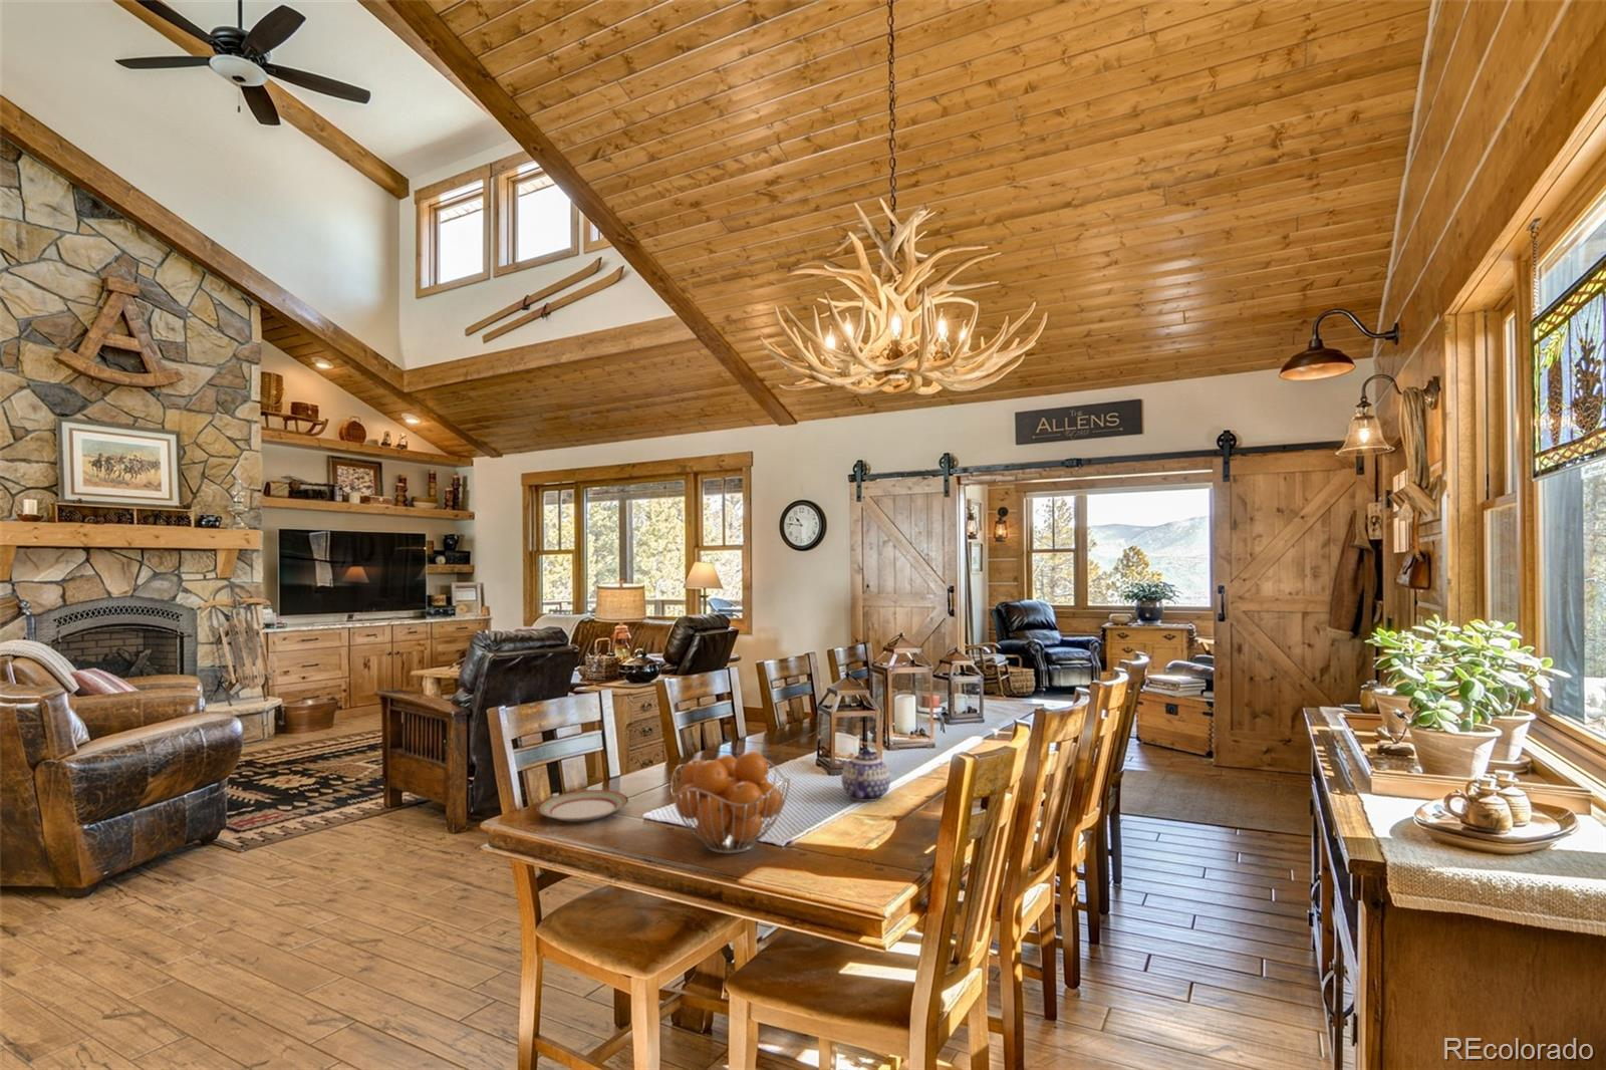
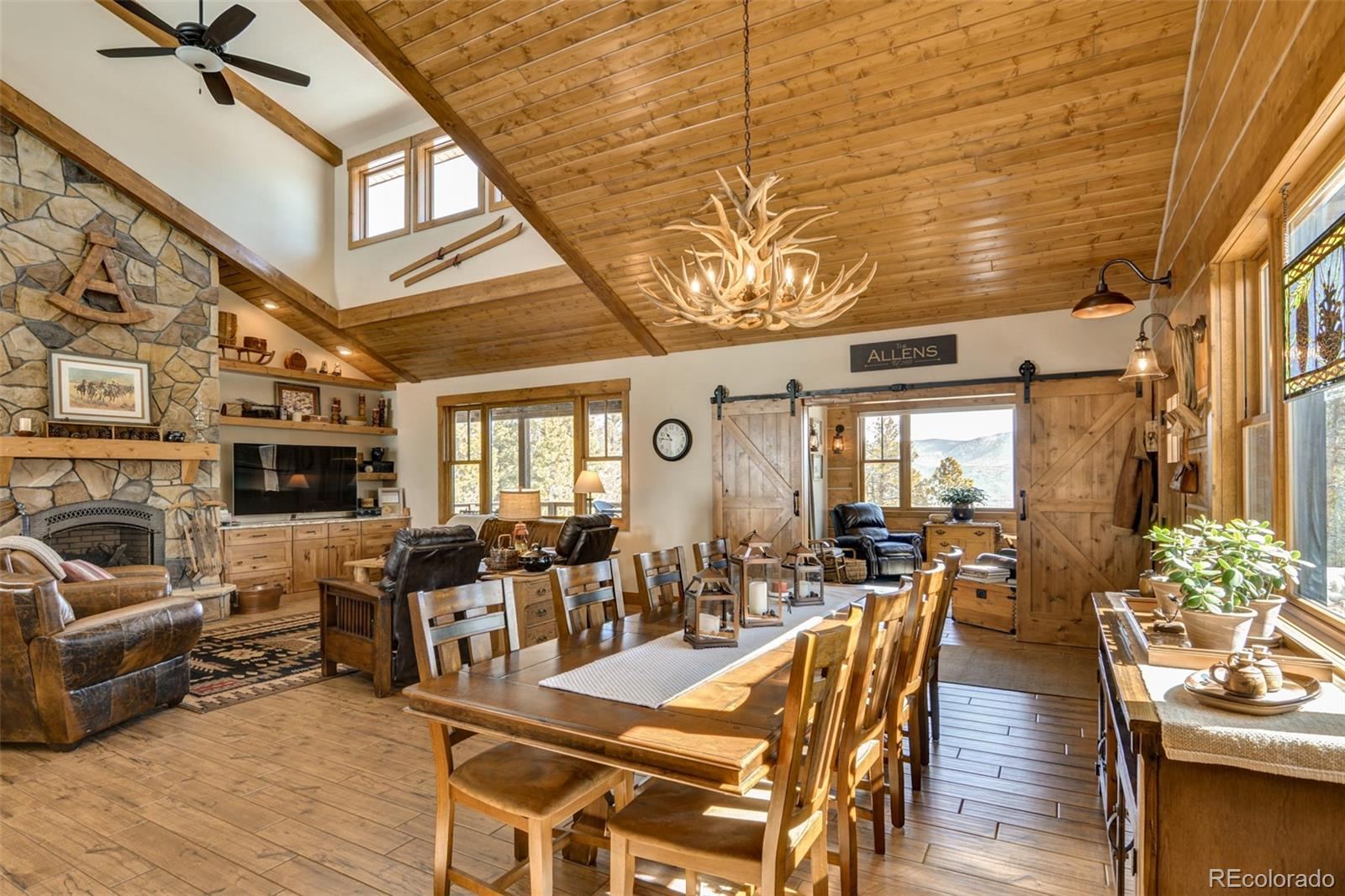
- teapot (866, 773)
- fruit basket (731, 799)
- plate (583, 807)
